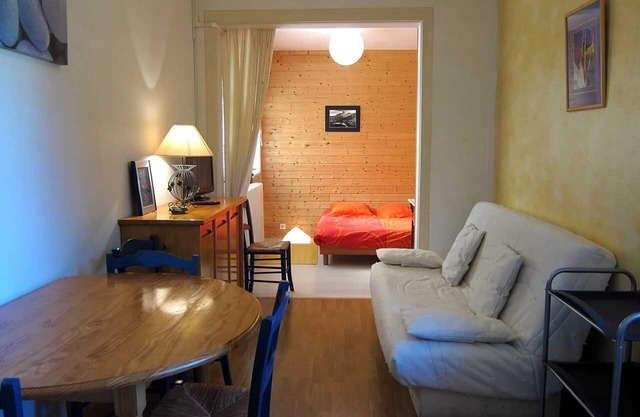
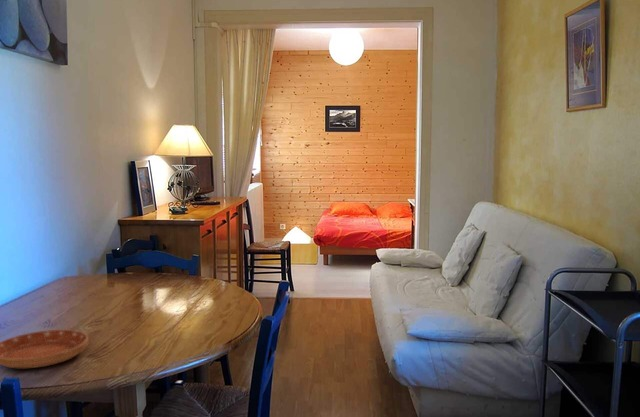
+ saucer (41, 349)
